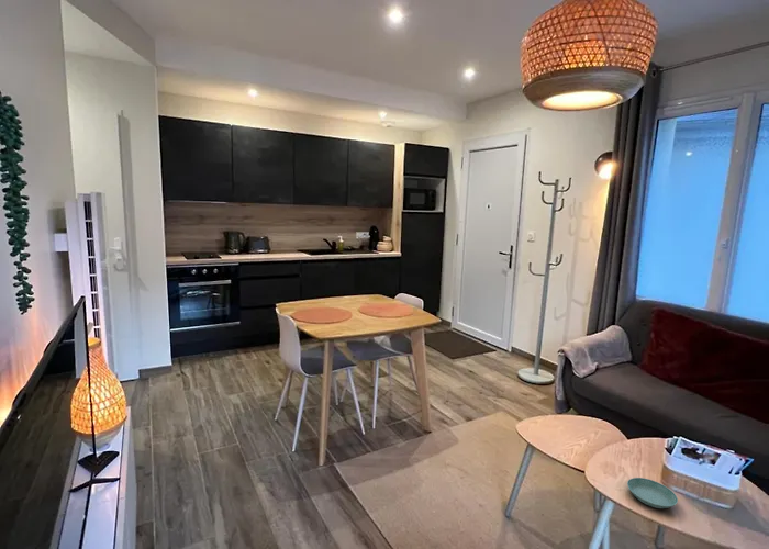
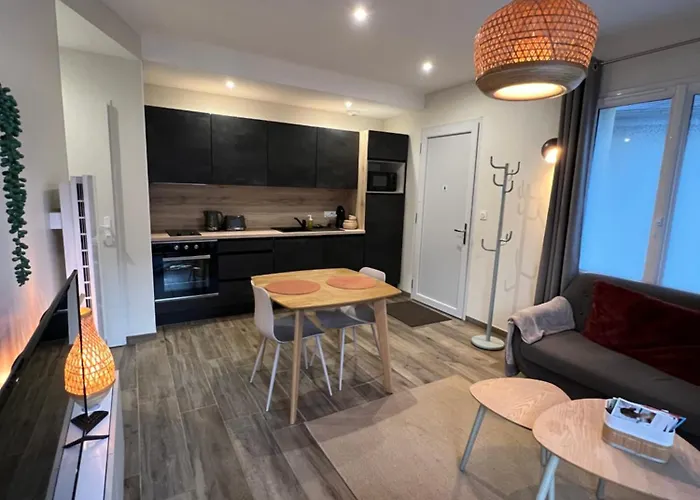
- saucer (650, 494)
